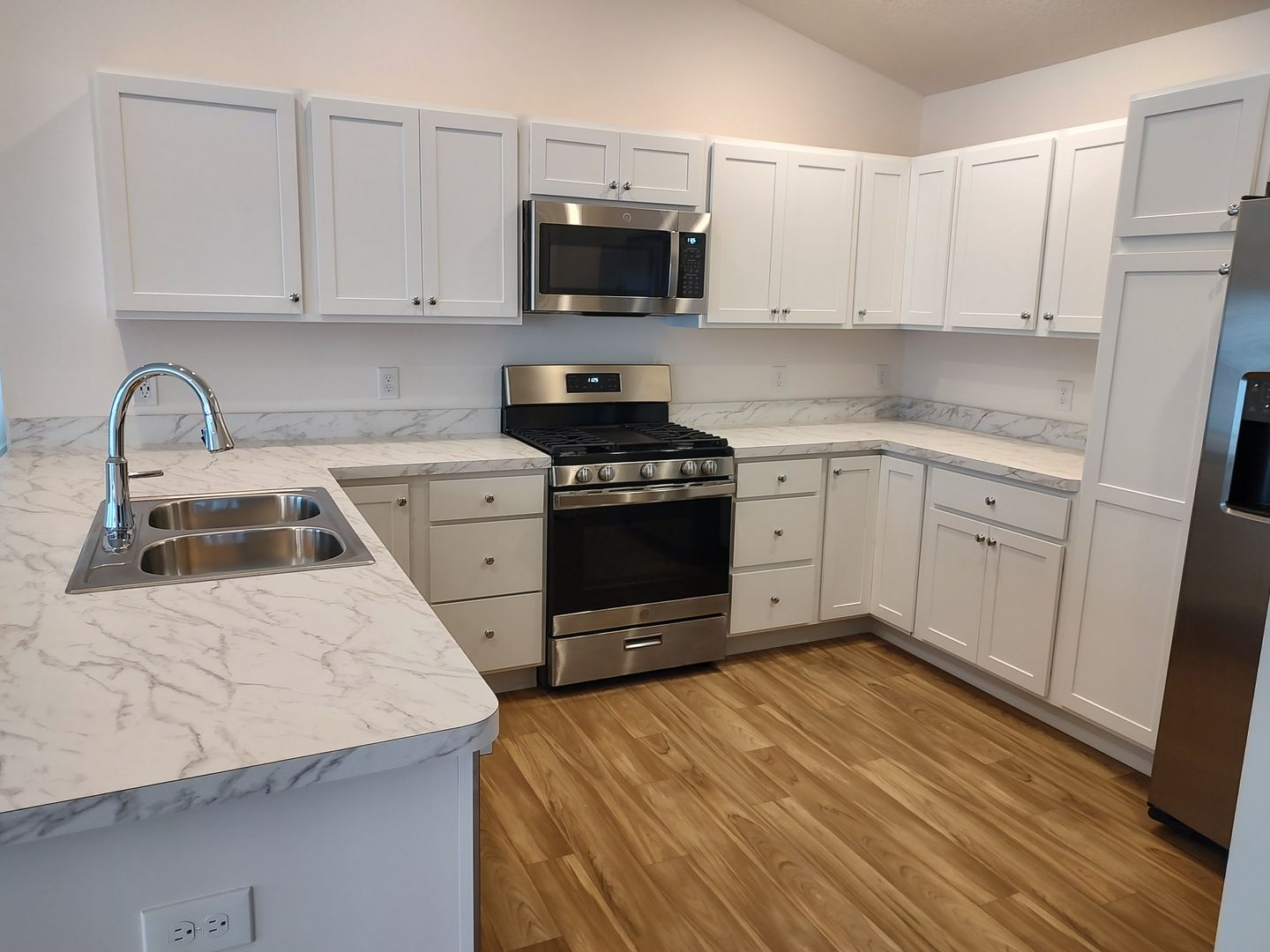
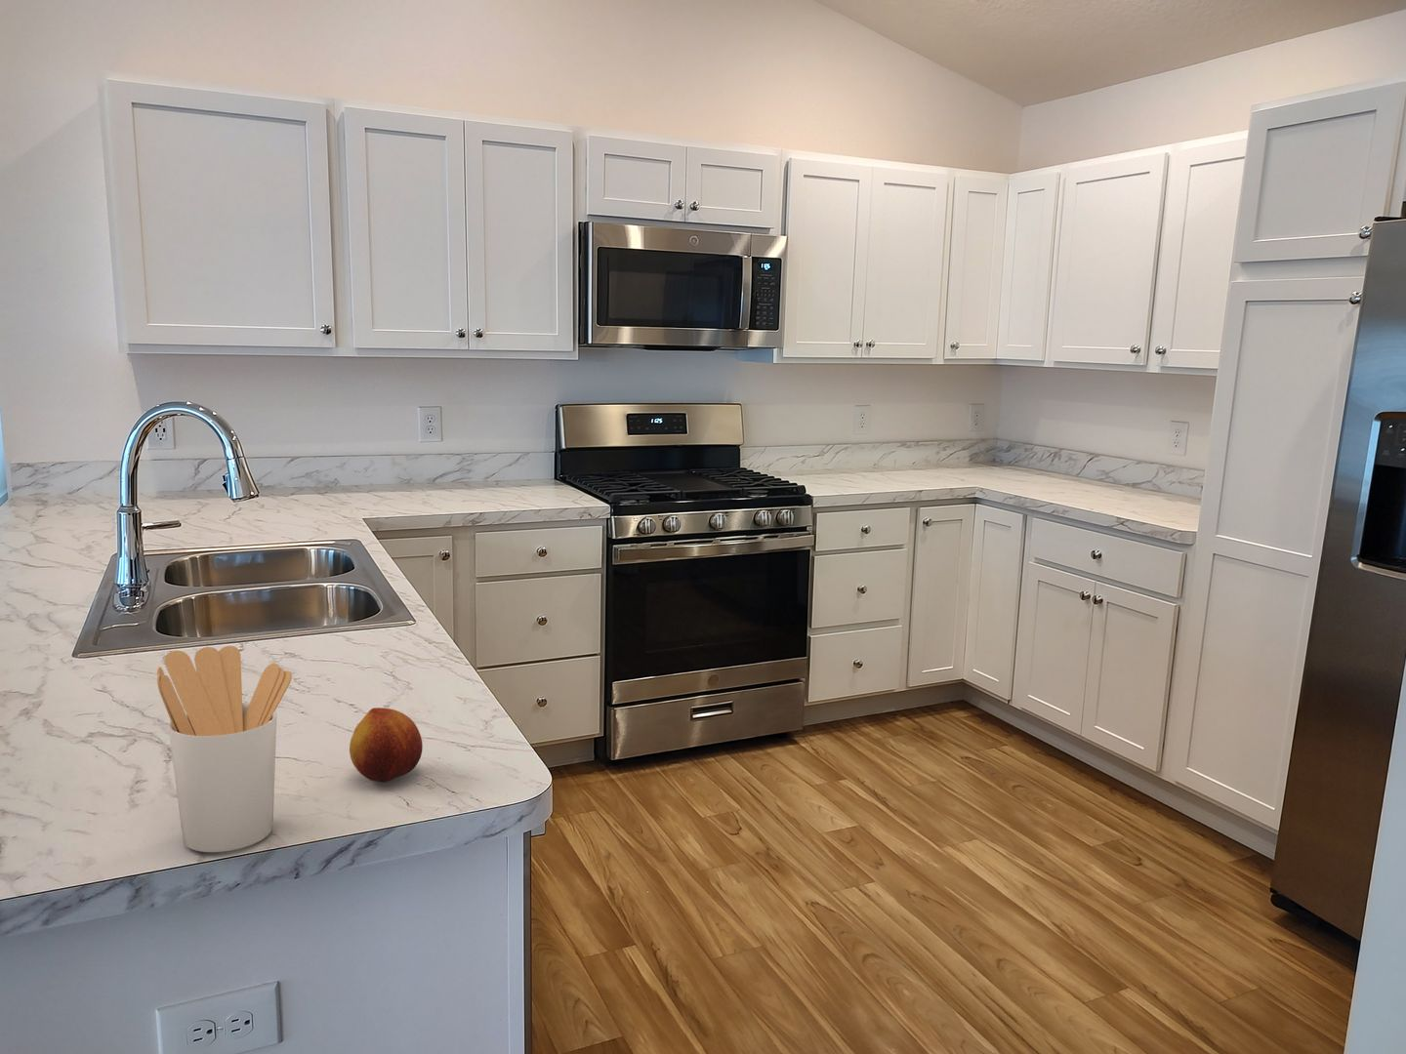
+ utensil holder (218, 741)
+ fruit (384, 742)
